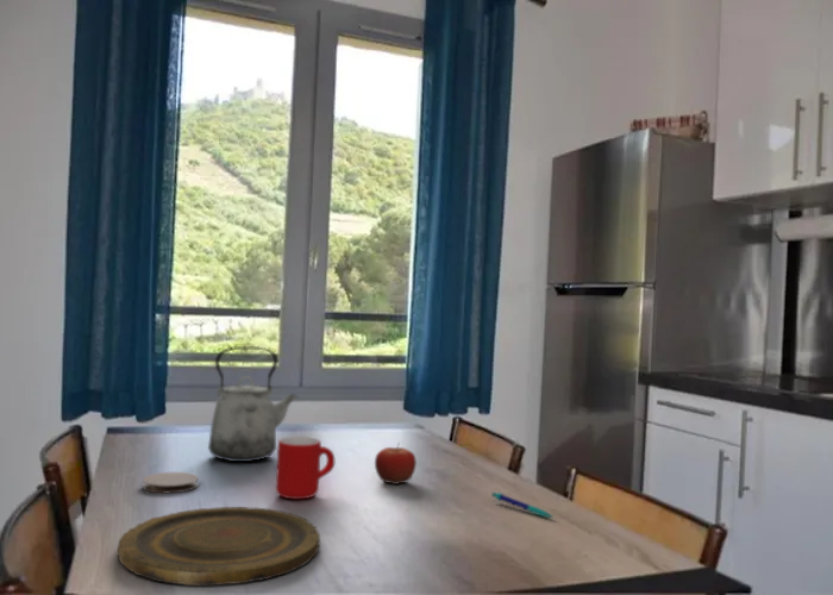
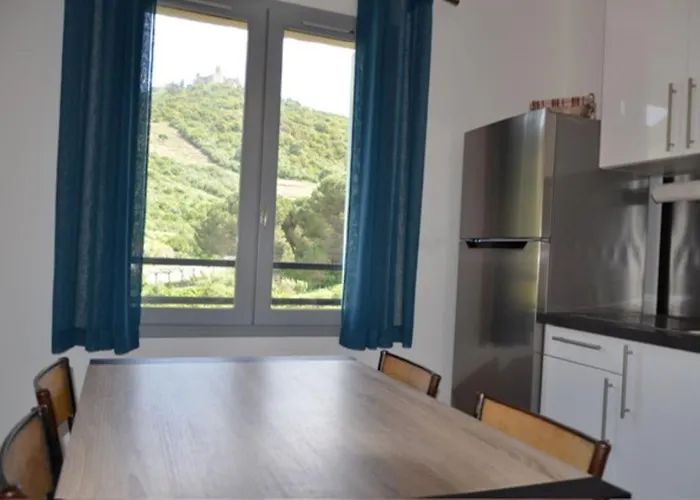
- kettle (256, 401)
- mug (307, 466)
- fruit (395, 462)
- plate (221, 540)
- pen (521, 505)
- coaster (170, 482)
